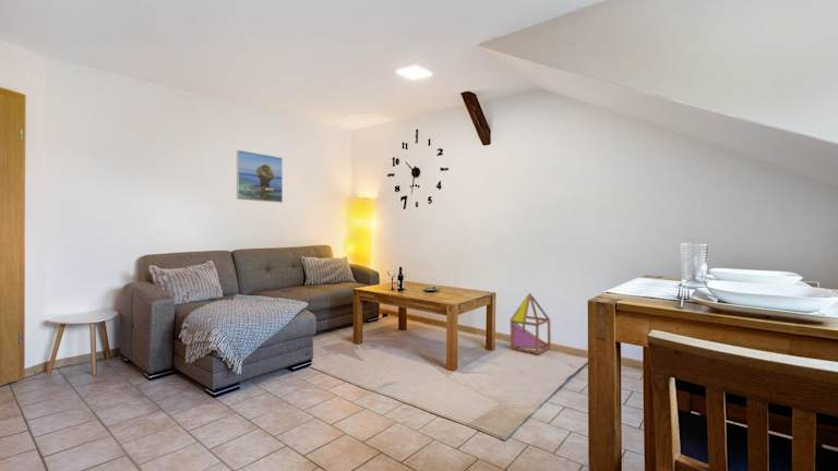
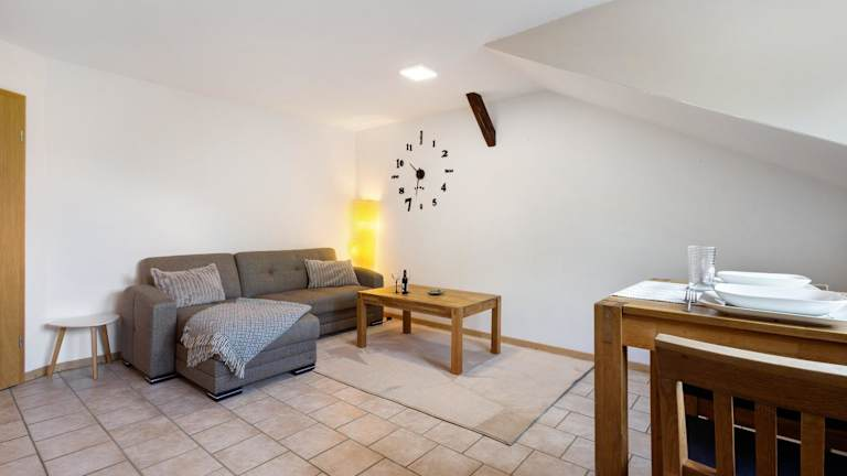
- geometric solid (528, 322)
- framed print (260, 177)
